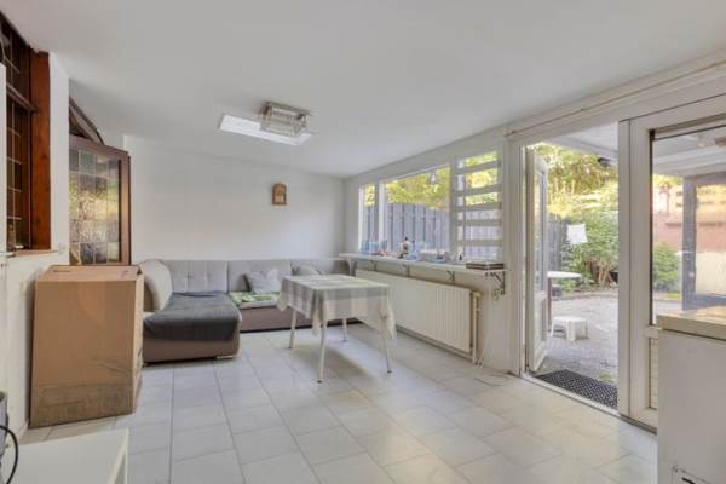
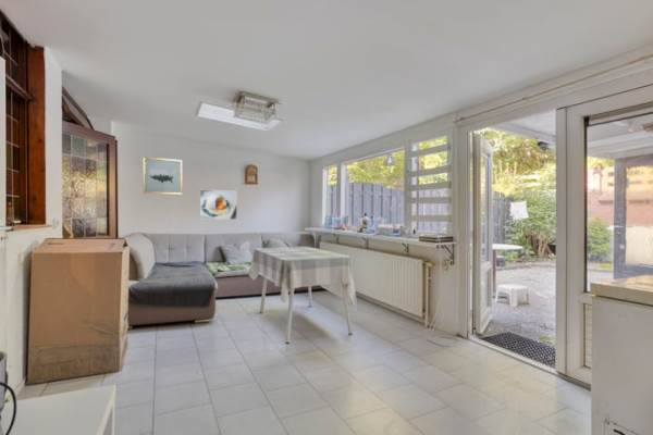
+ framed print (219, 204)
+ wall art (162, 176)
